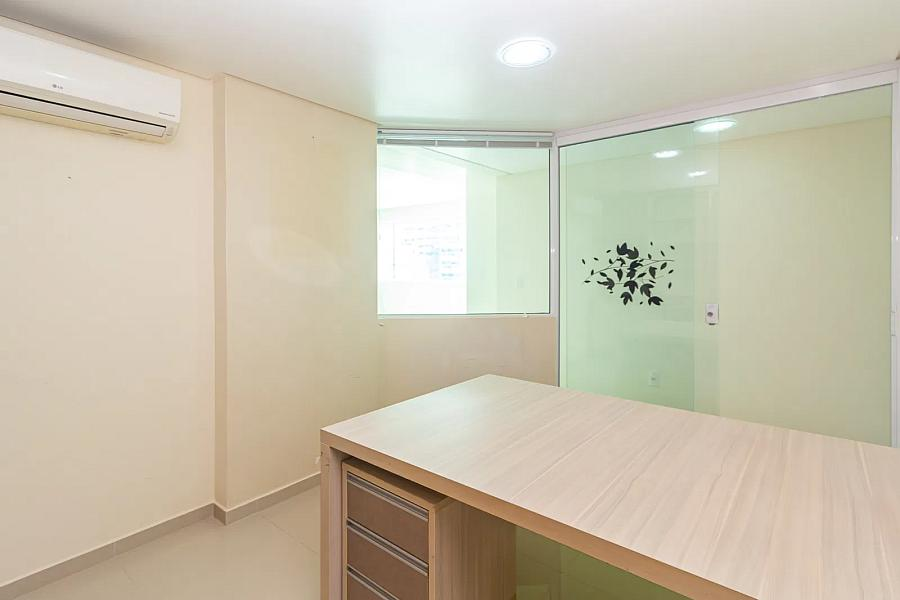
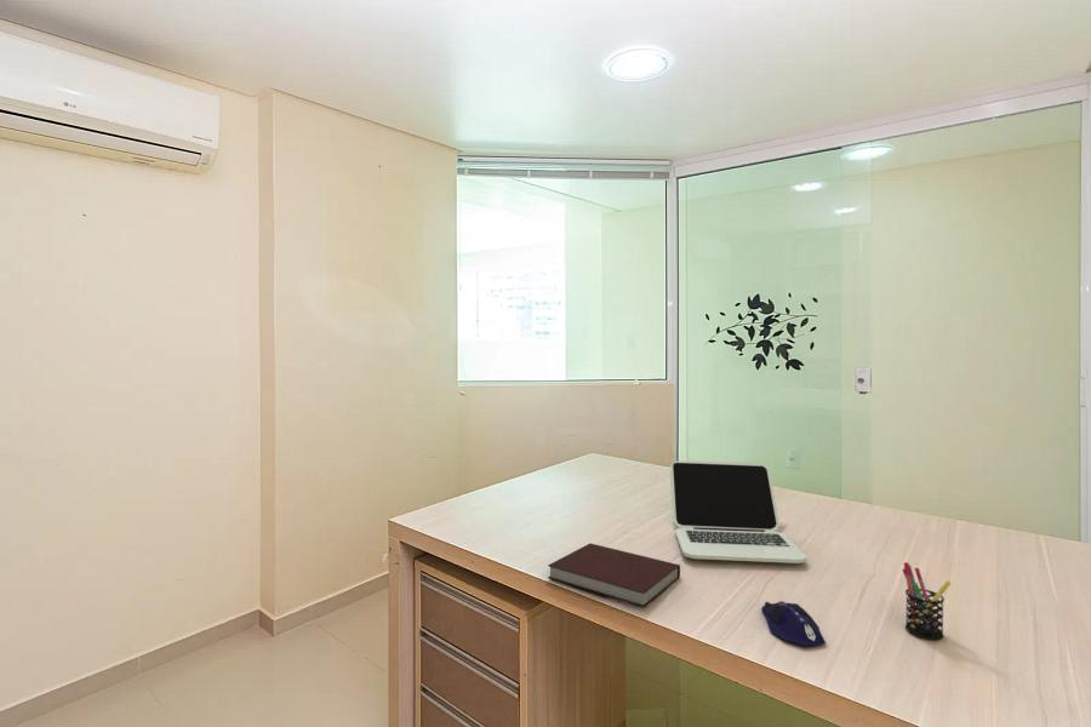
+ pen holder (920, 600)
+ laptop (730, 505)
+ notebook (613, 571)
+ computer mouse (787, 614)
